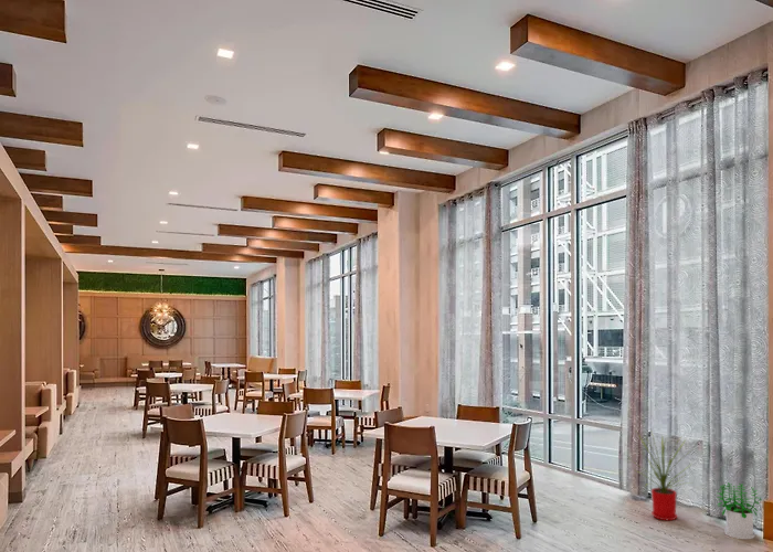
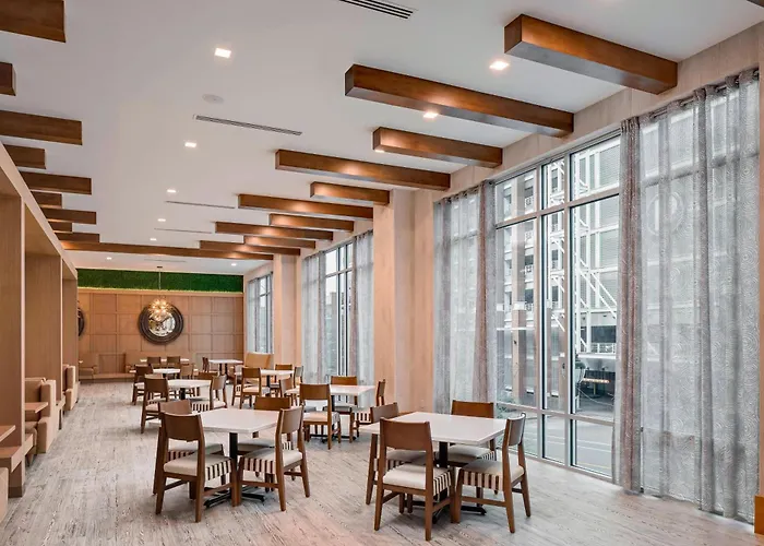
- house plant (664, 475)
- potted plant (735, 508)
